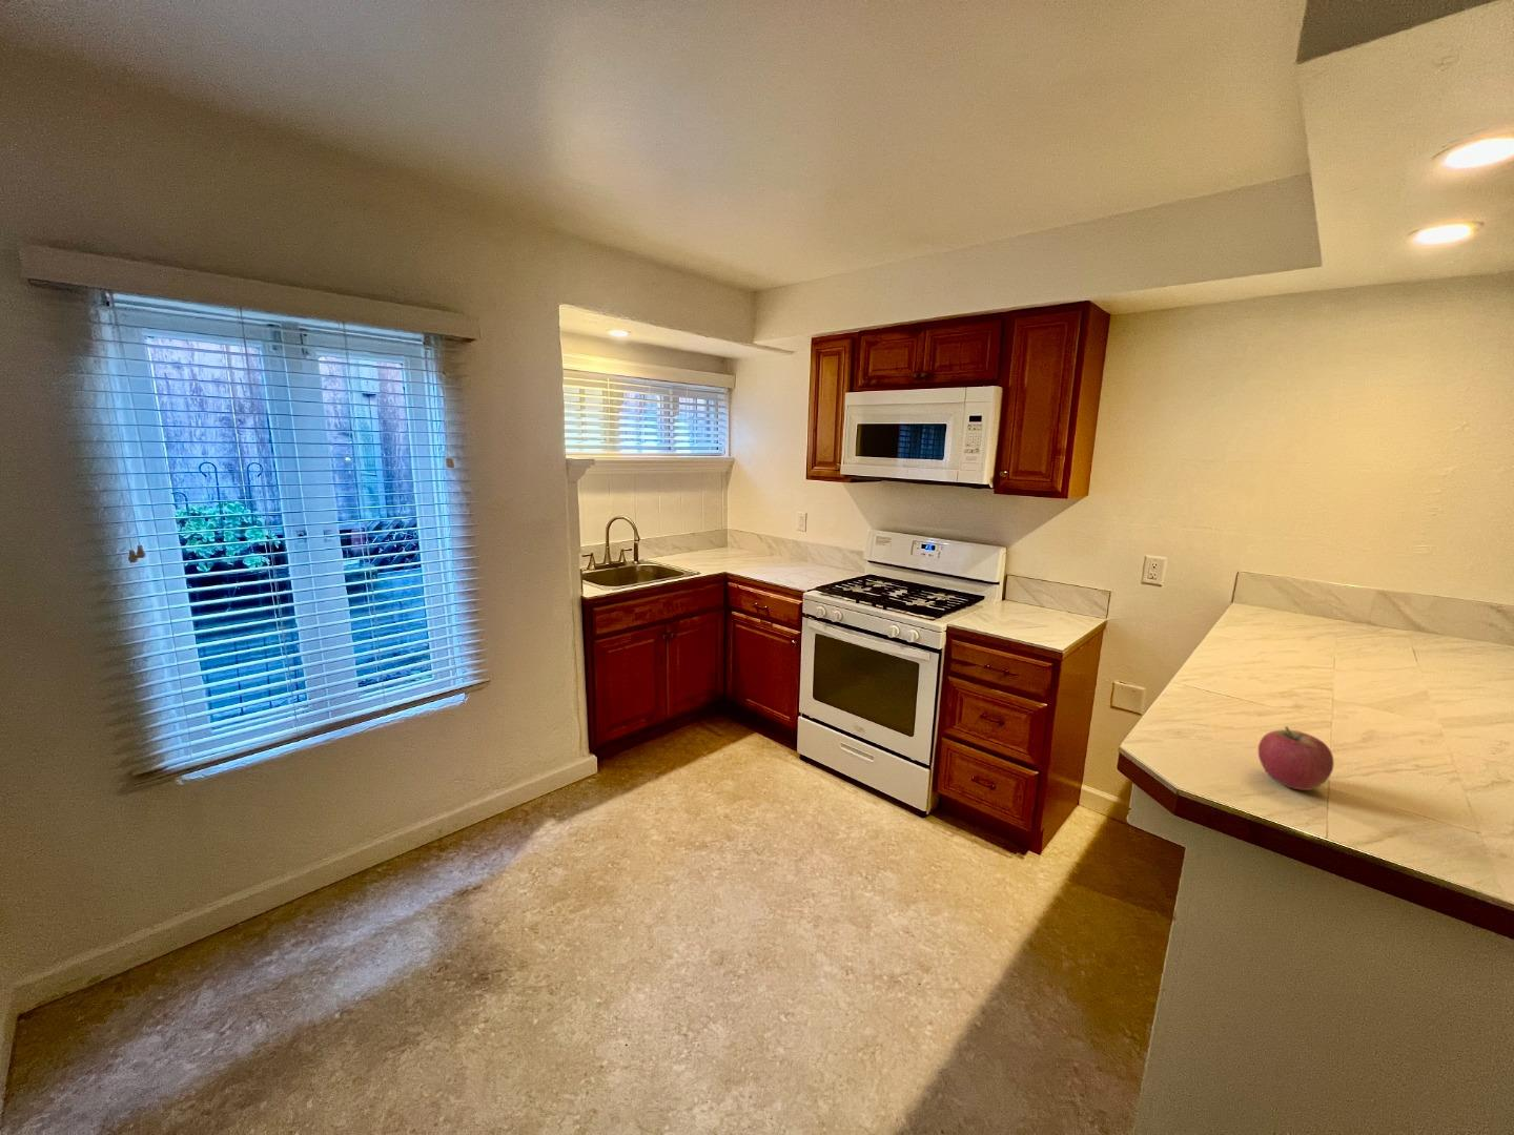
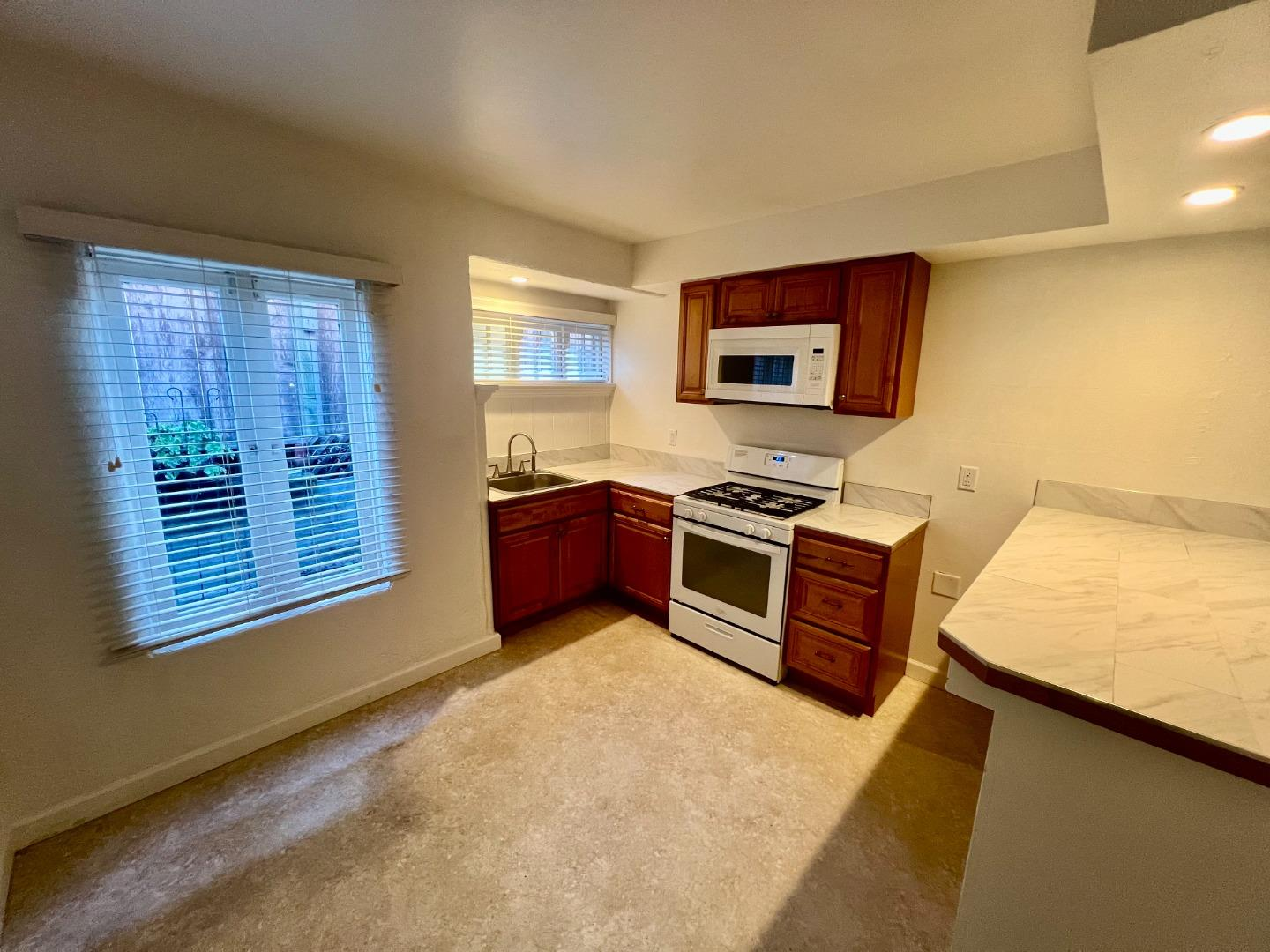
- apple (1295, 756)
